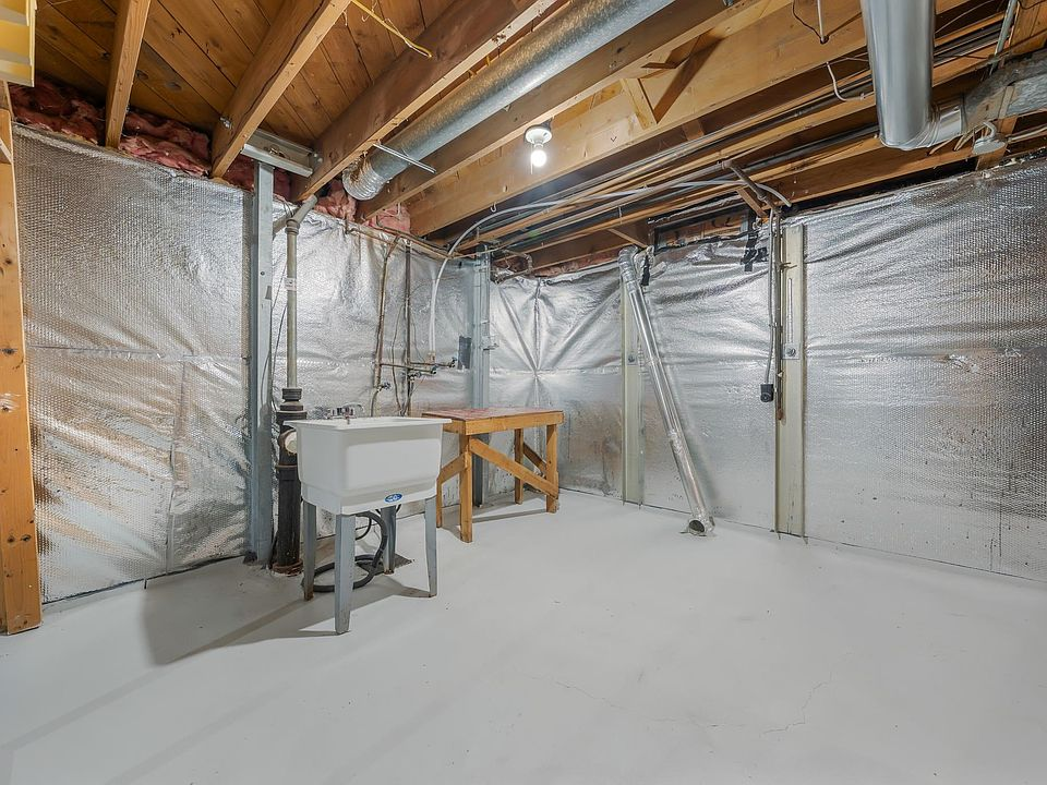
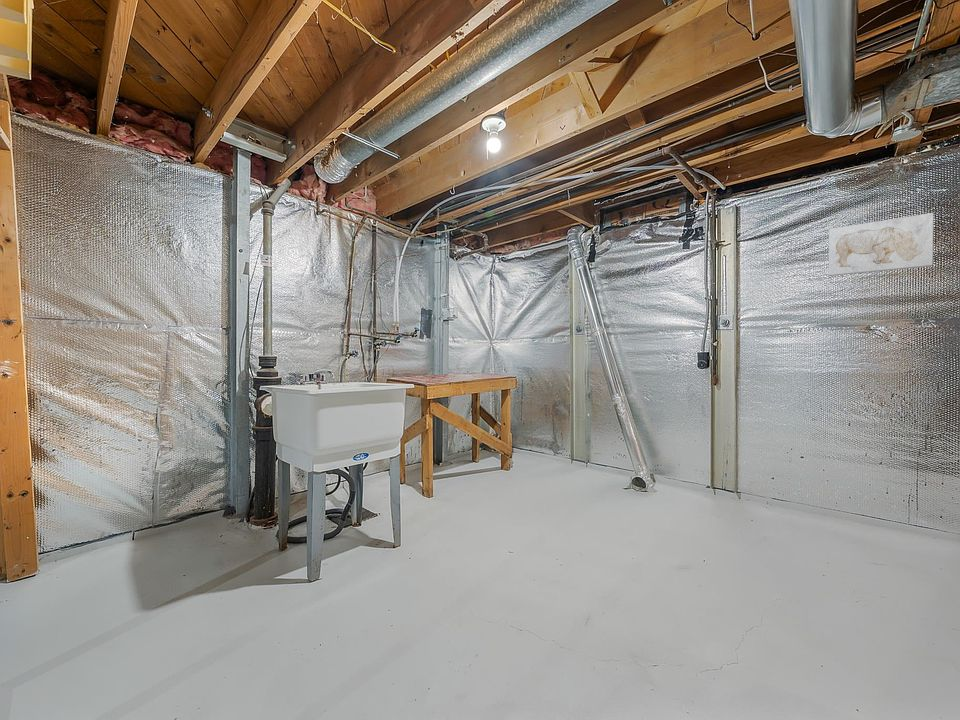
+ wall art (877, 246)
